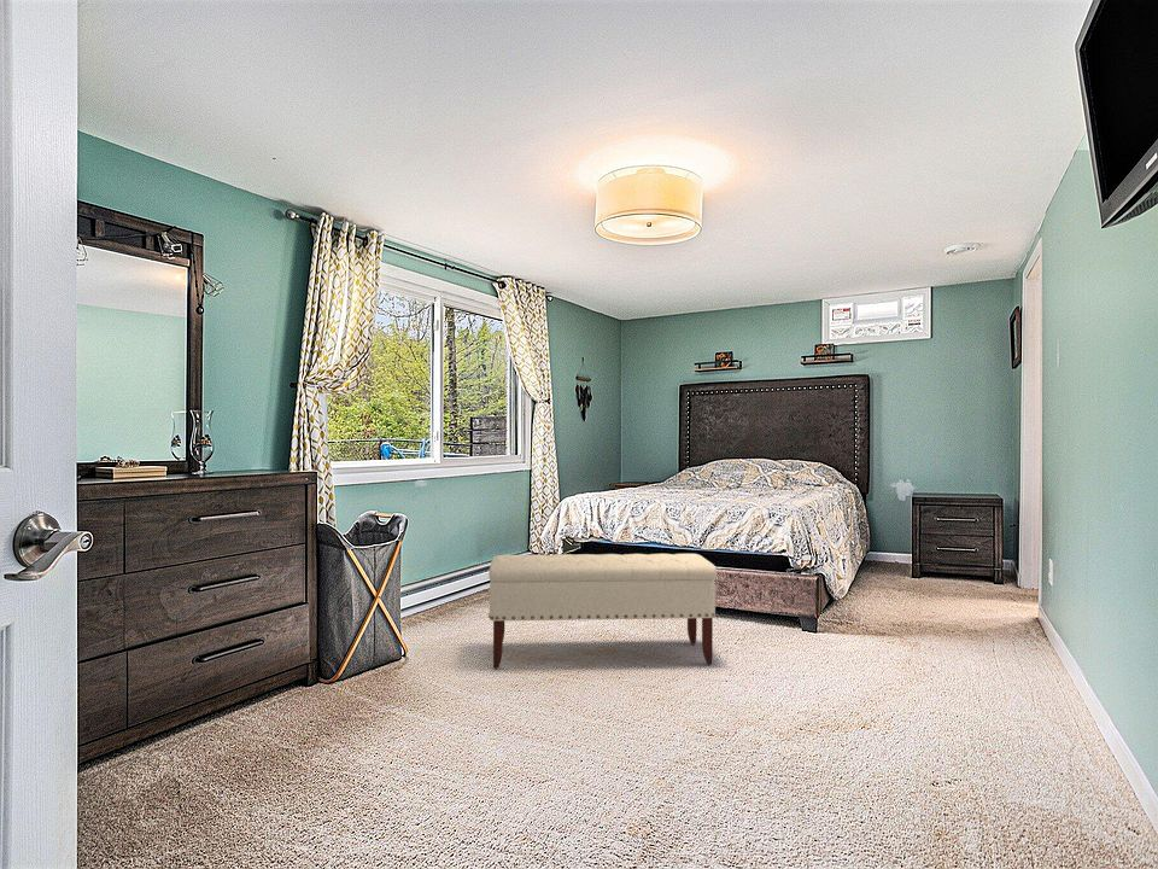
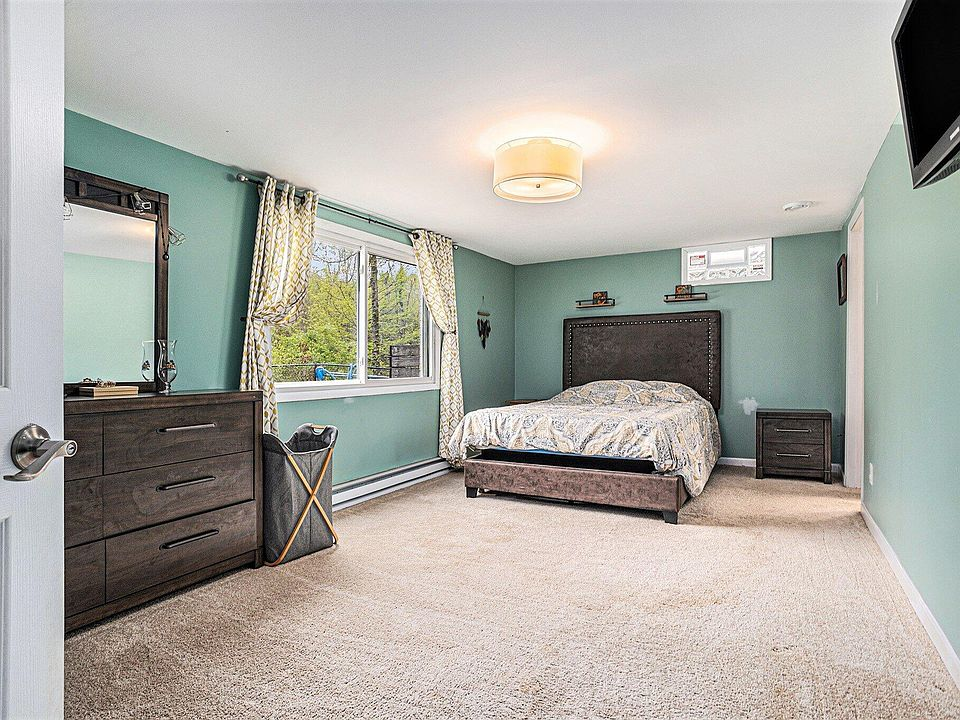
- bench (600, 606)
